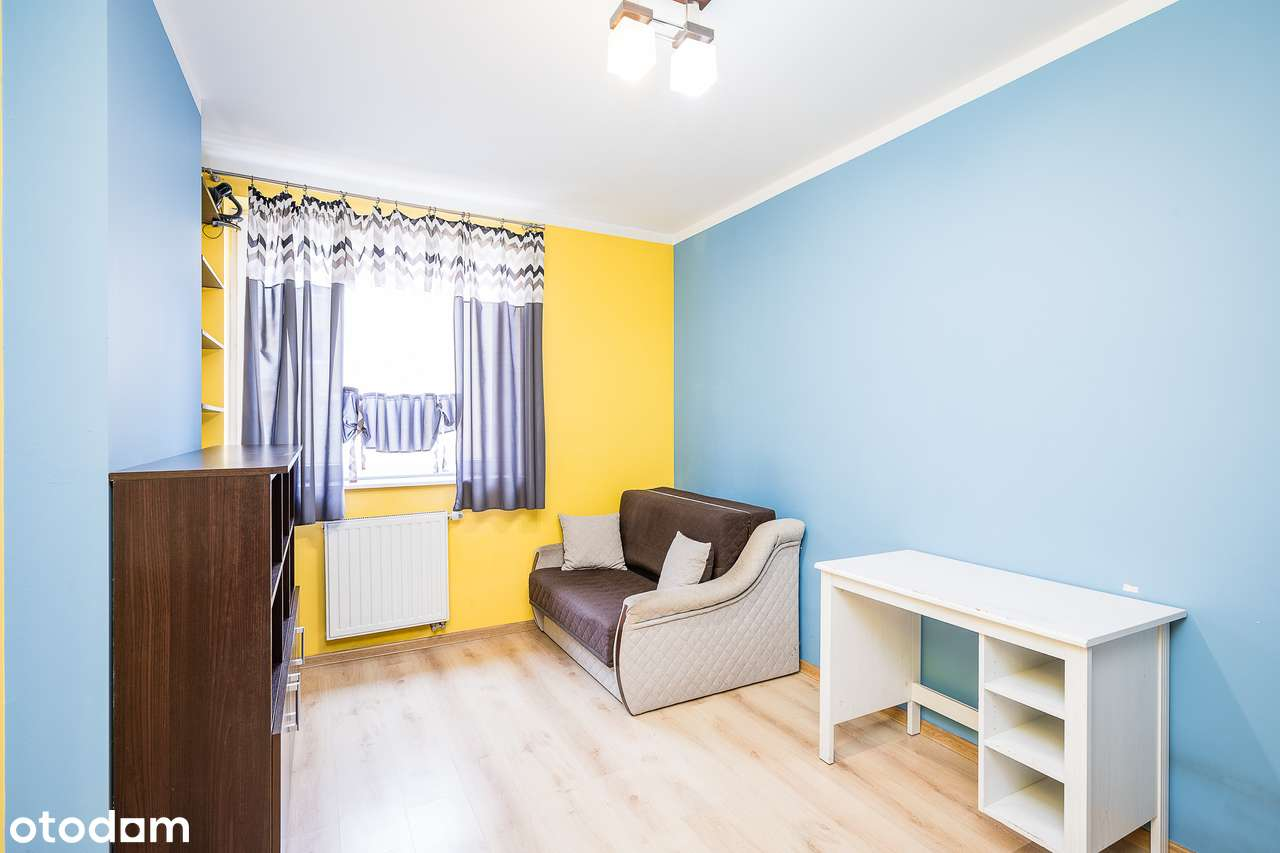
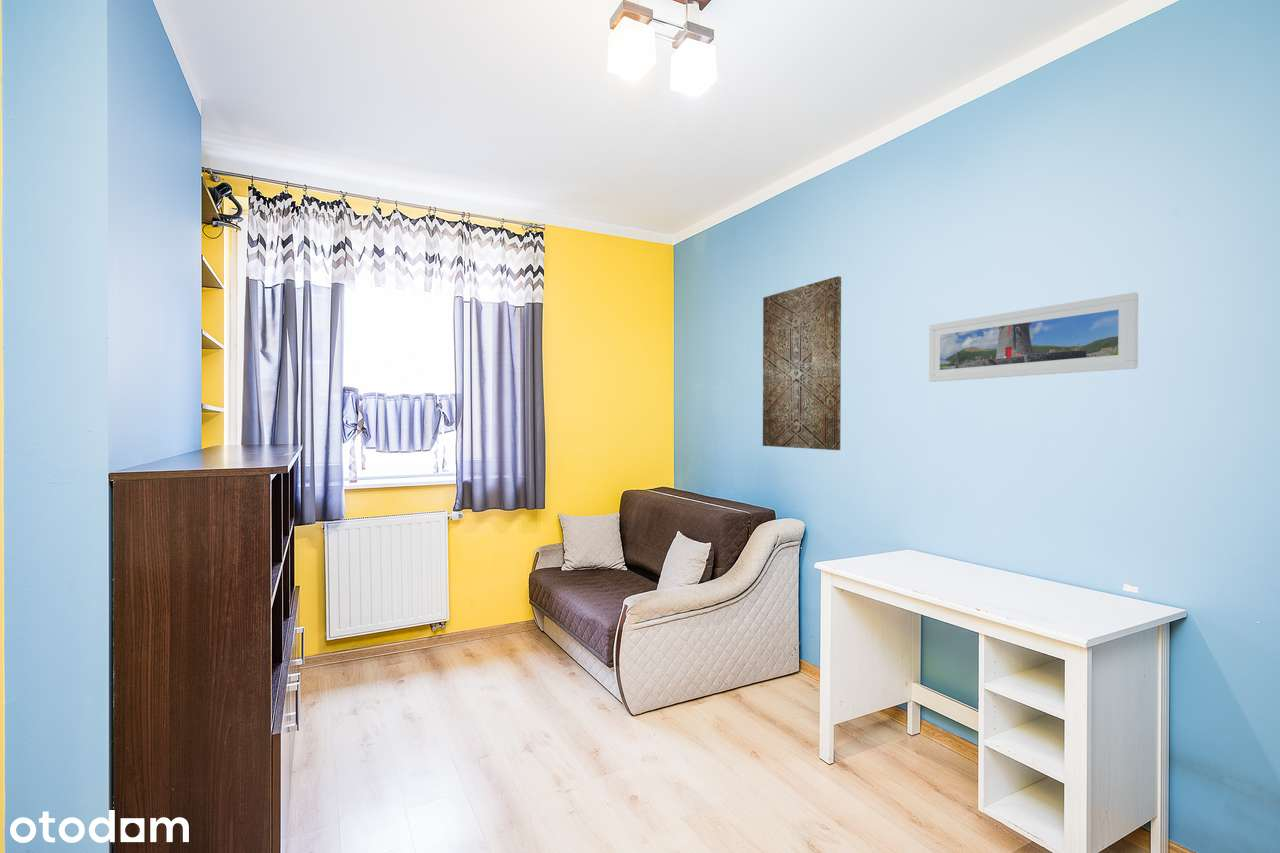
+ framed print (1018, 343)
+ wall art (799, 368)
